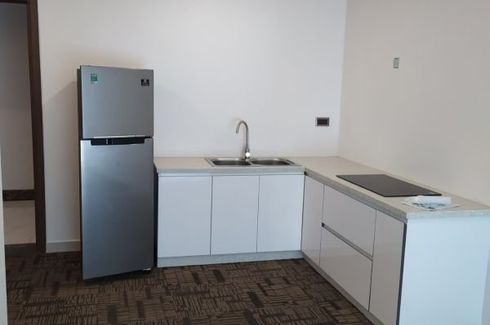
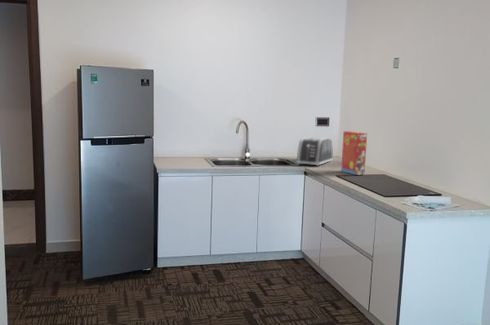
+ cereal box (353, 152)
+ toaster (315, 150)
